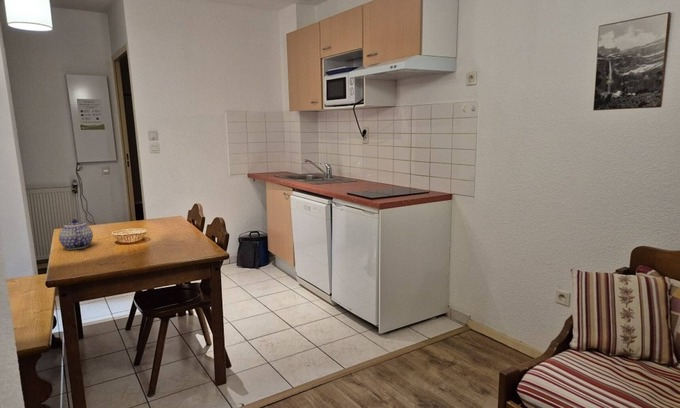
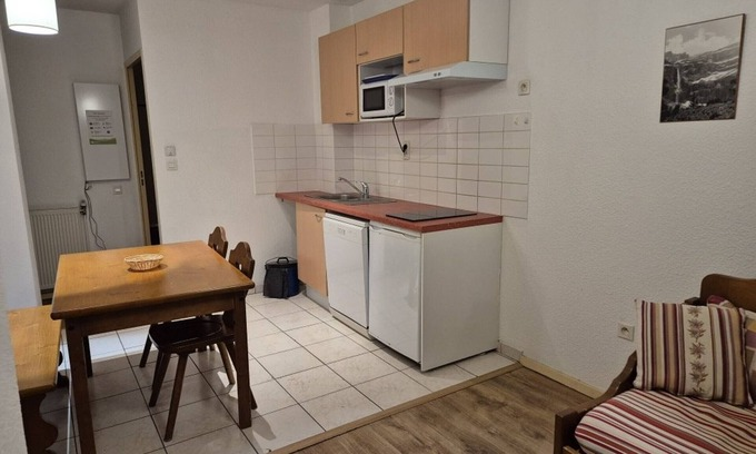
- teapot (75, 233)
